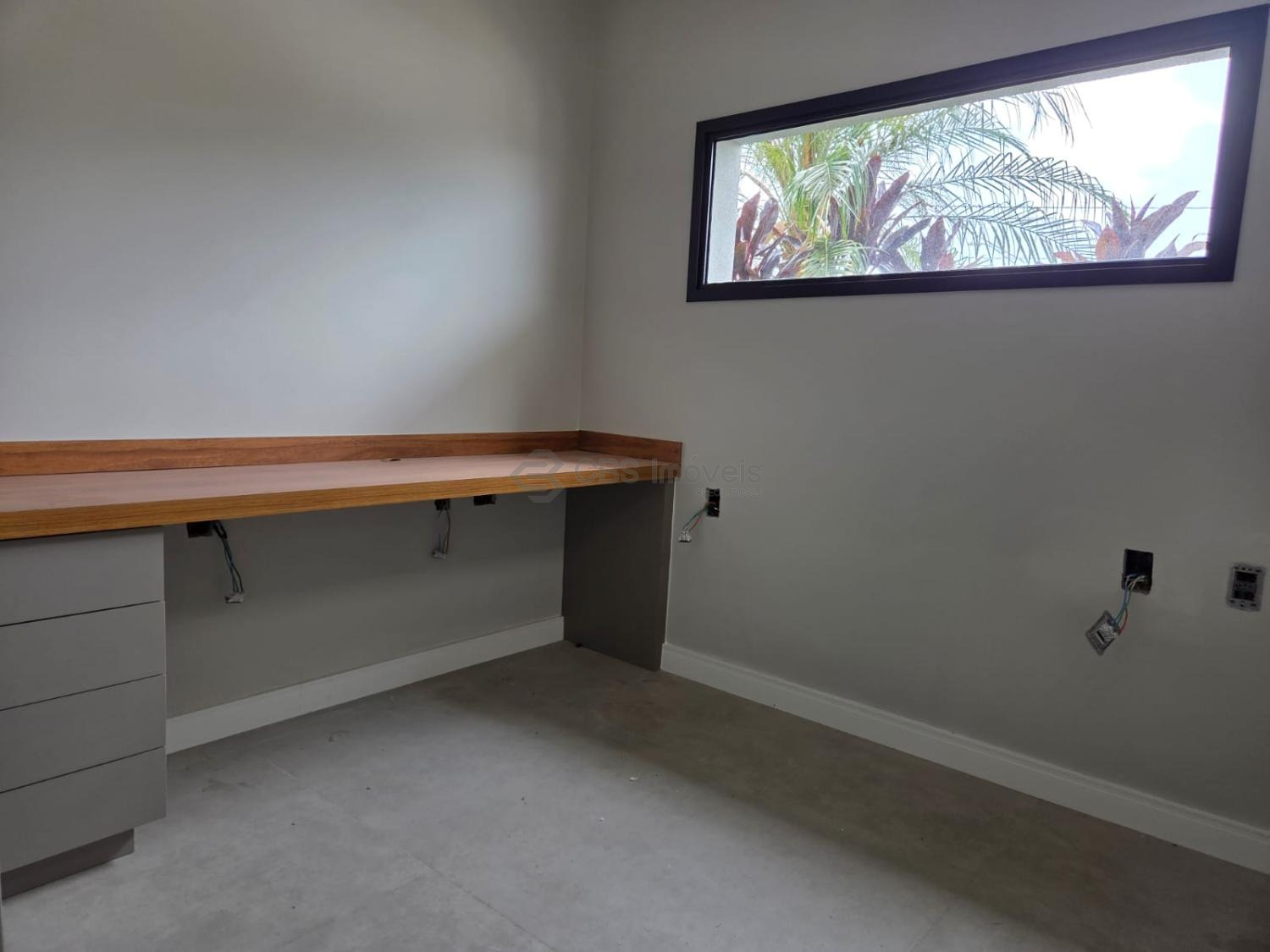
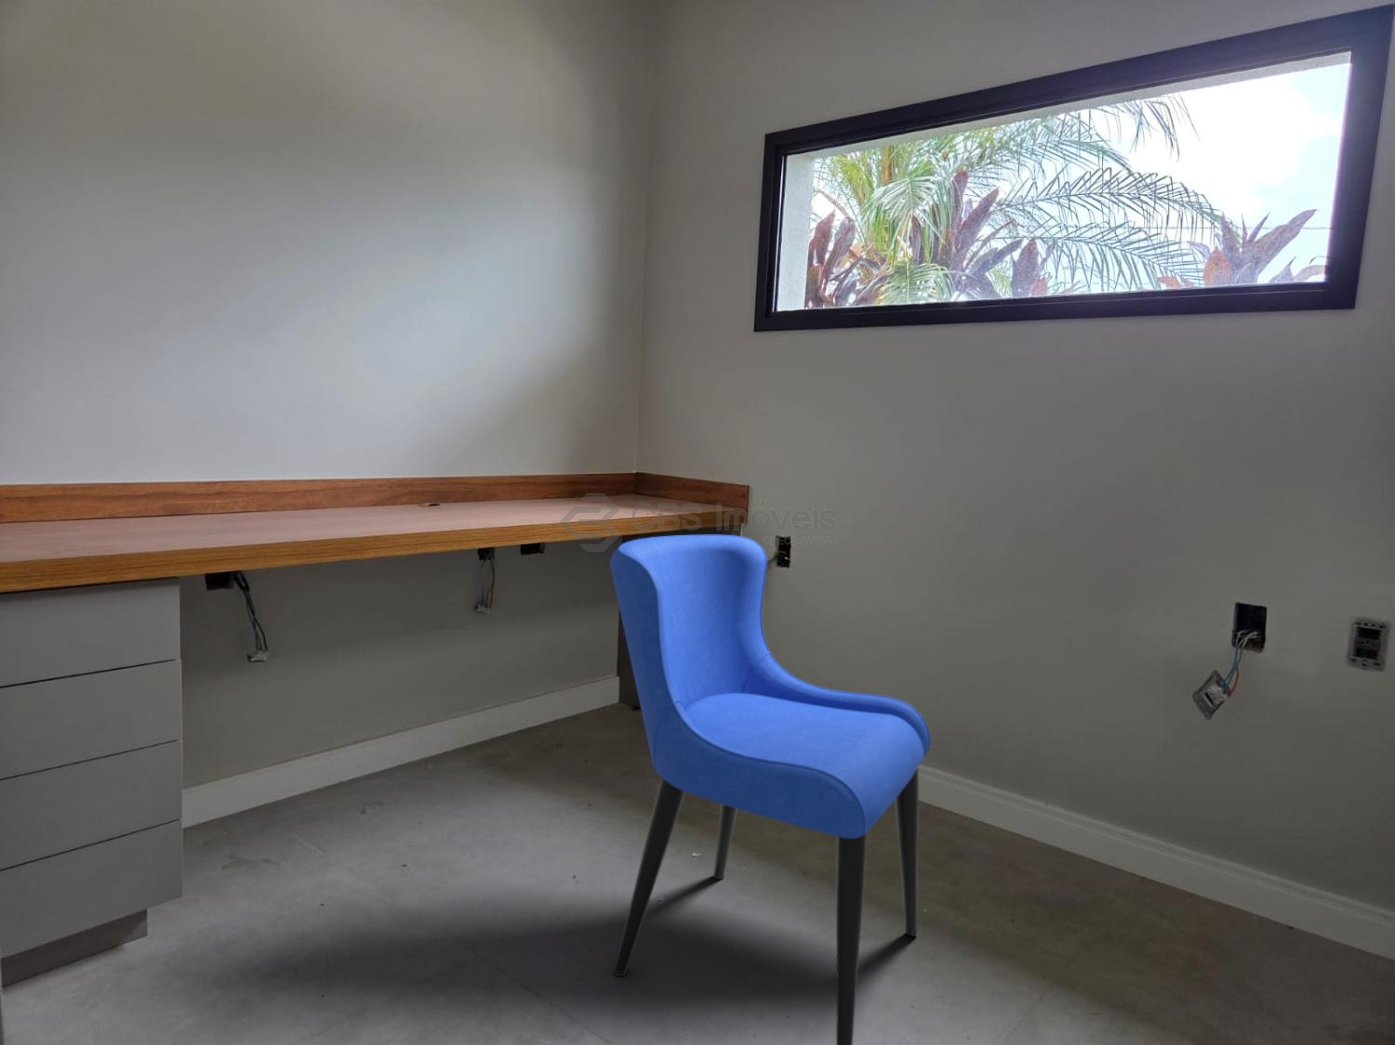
+ dining chair (780, 759)
